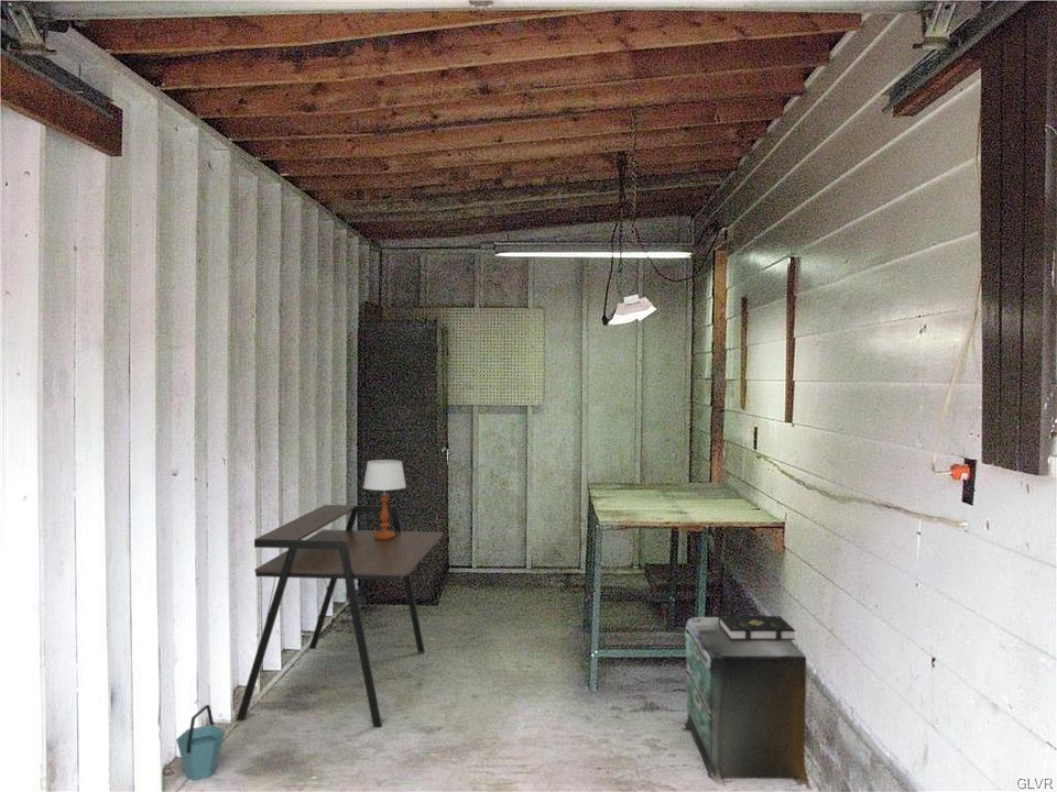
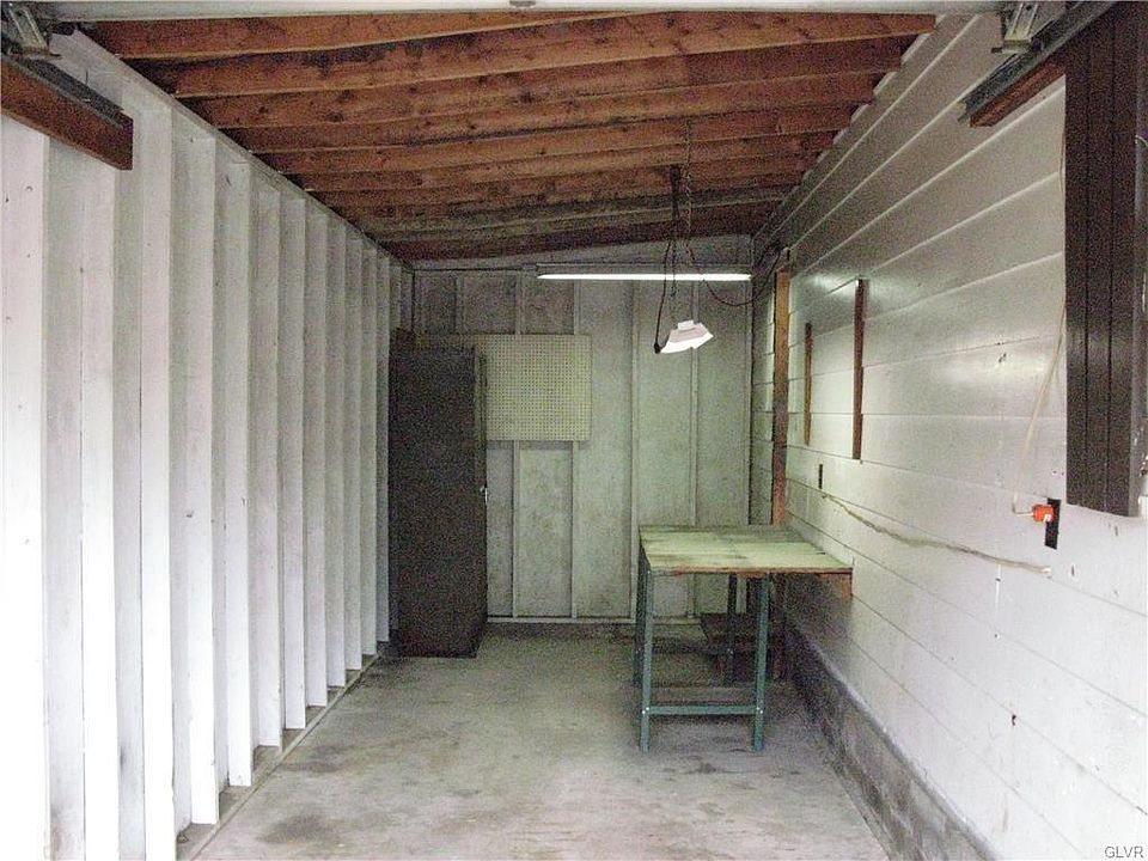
- filing cabinet (741, 693)
- table lamp (384, 499)
- bucket (200, 743)
- desk (351, 602)
- spell book (756, 626)
